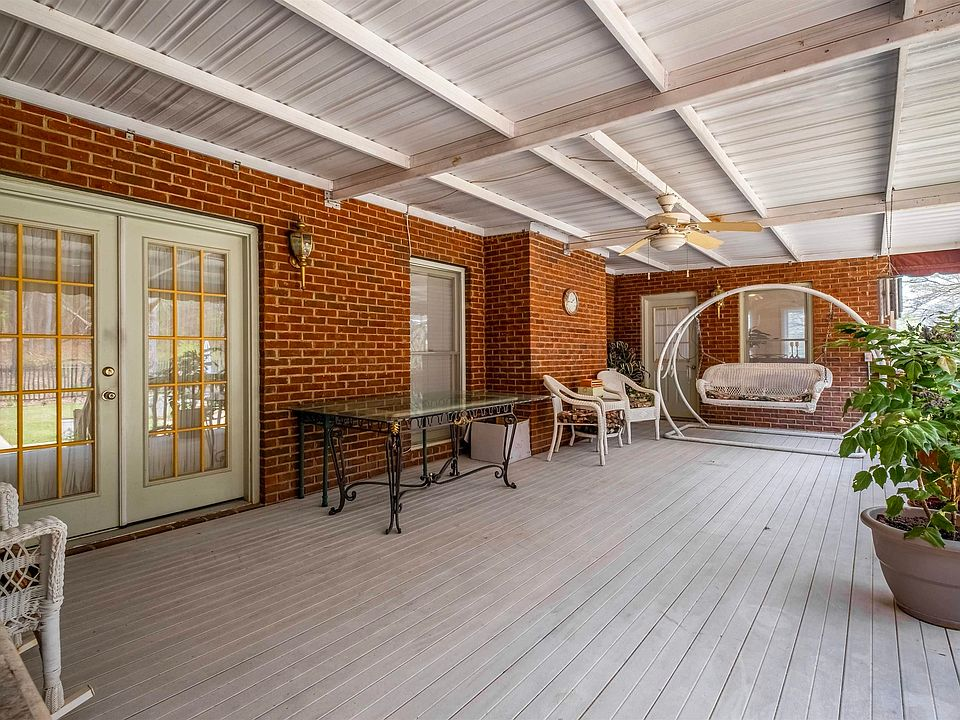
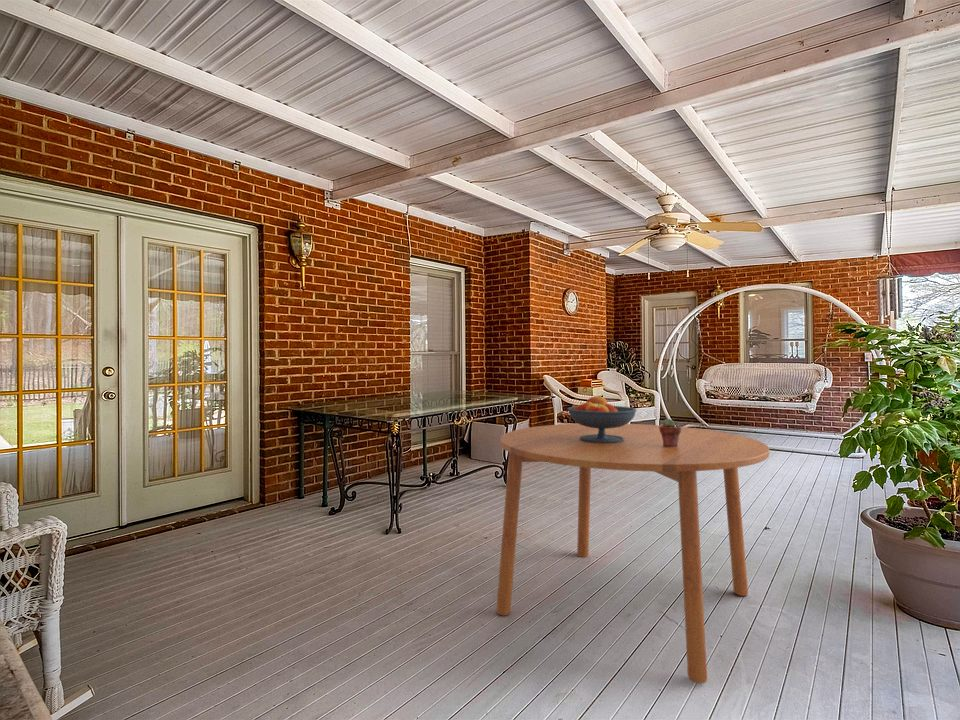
+ potted succulent (670, 431)
+ fruit bowl (601, 418)
+ dining table (589, 517)
